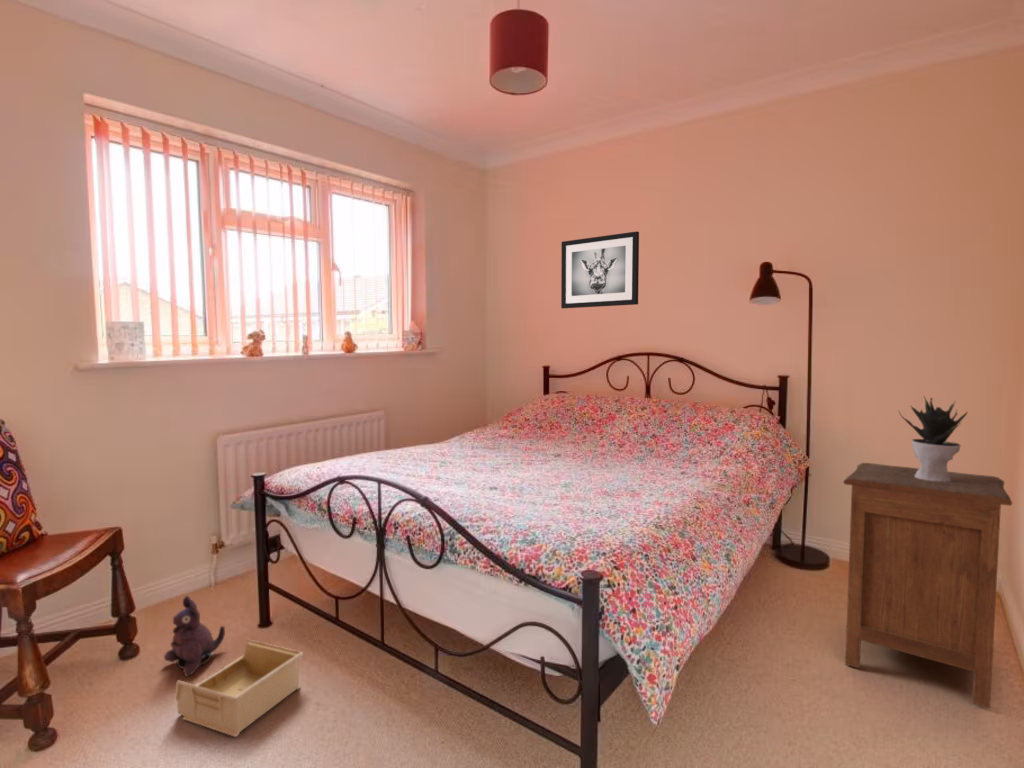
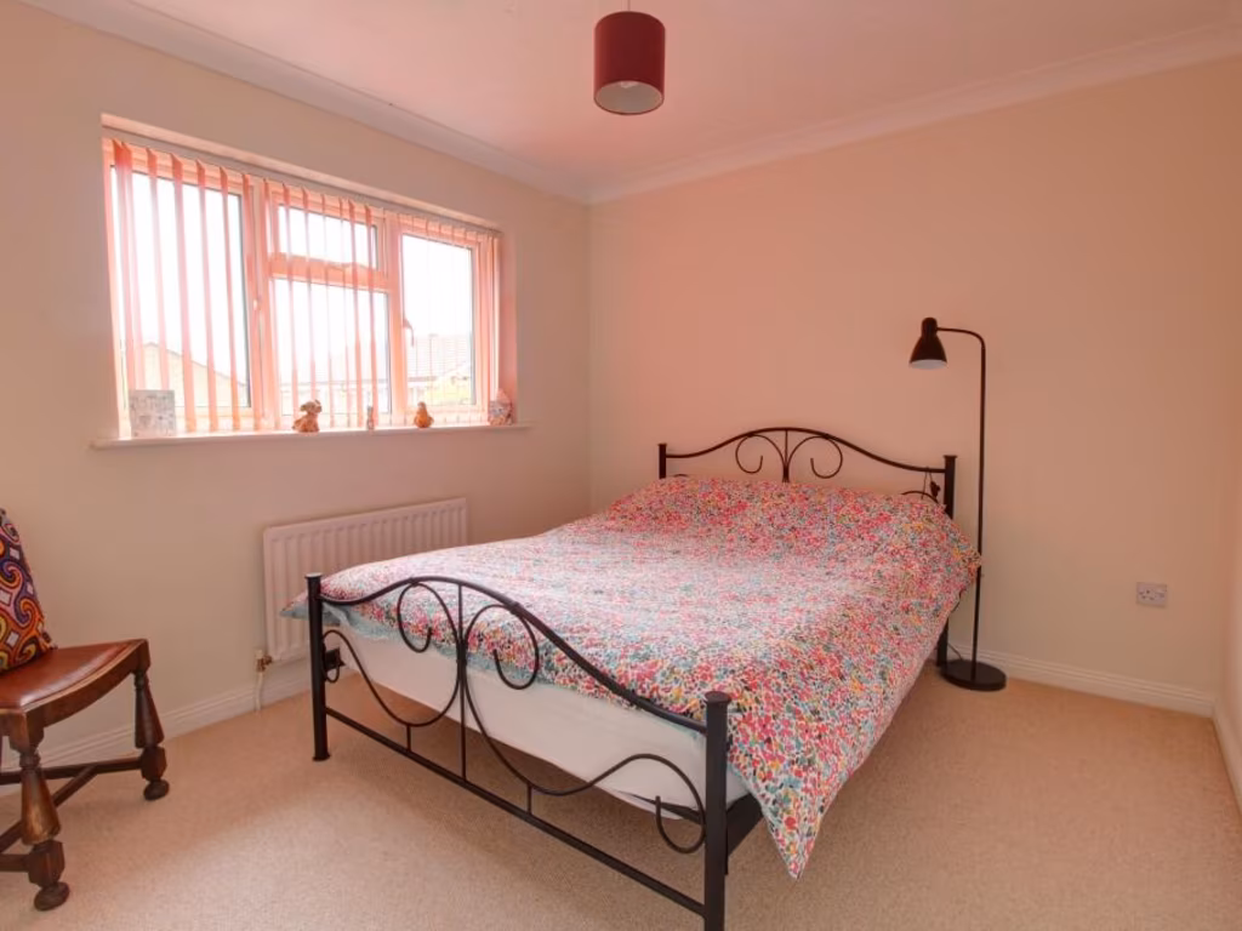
- wall art (598, 271)
- potted plant (932, 436)
- plush toy (198, 628)
- storage bin (240, 683)
- nightstand (920, 568)
